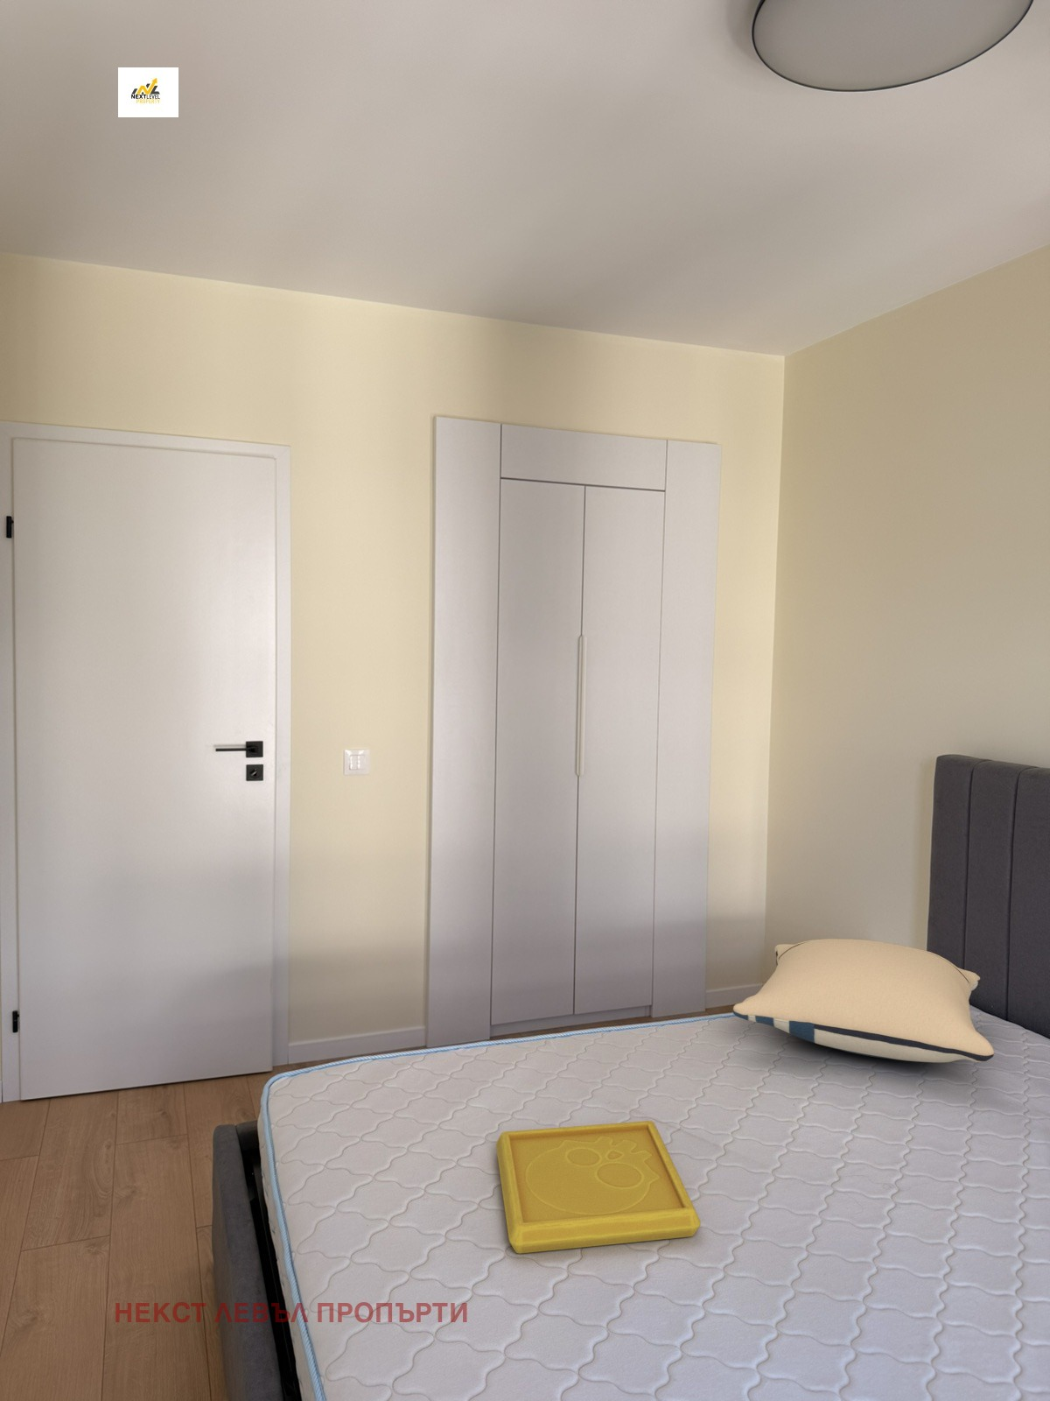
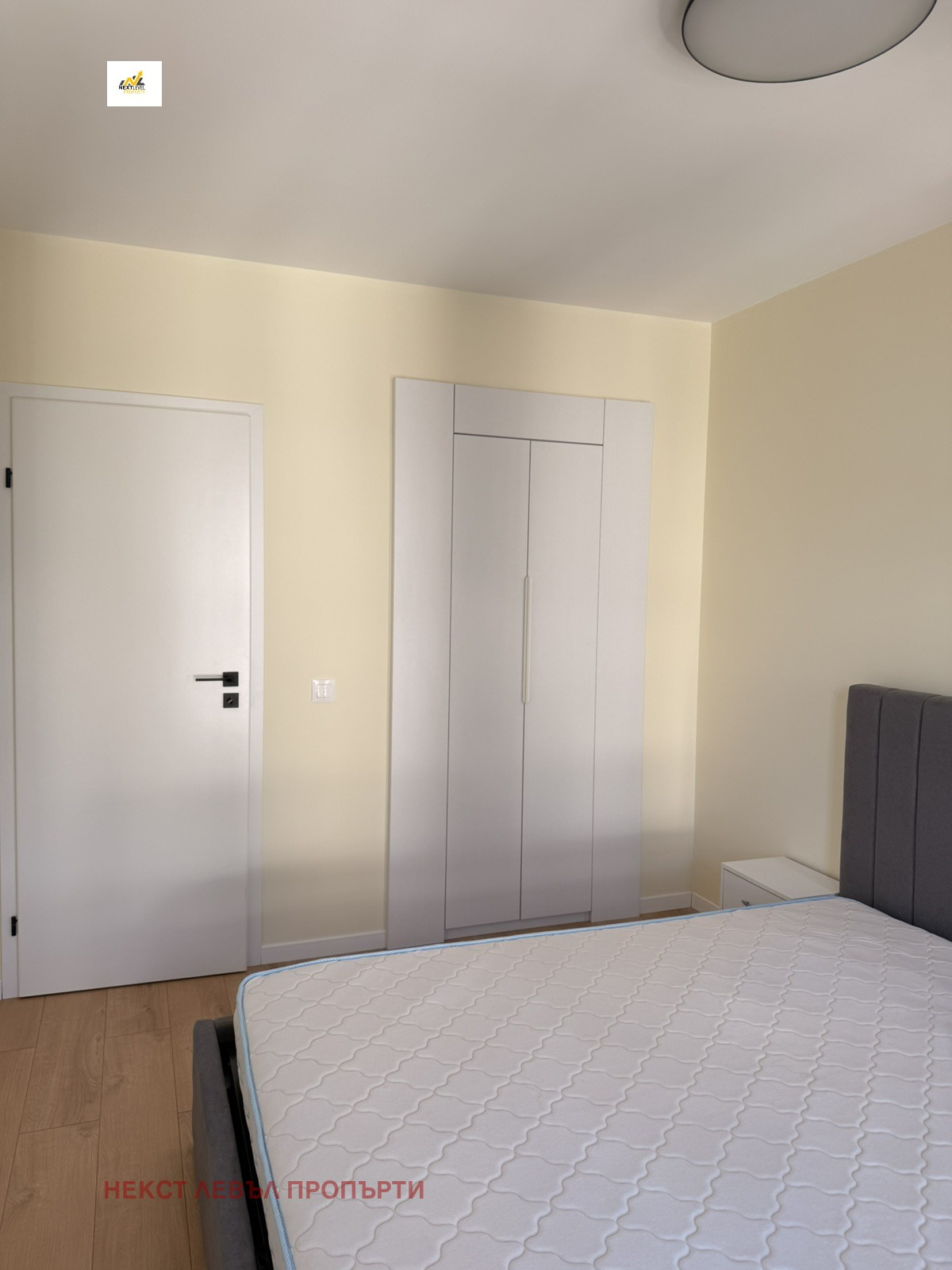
- pillow (865, 993)
- serving tray (591, 1180)
